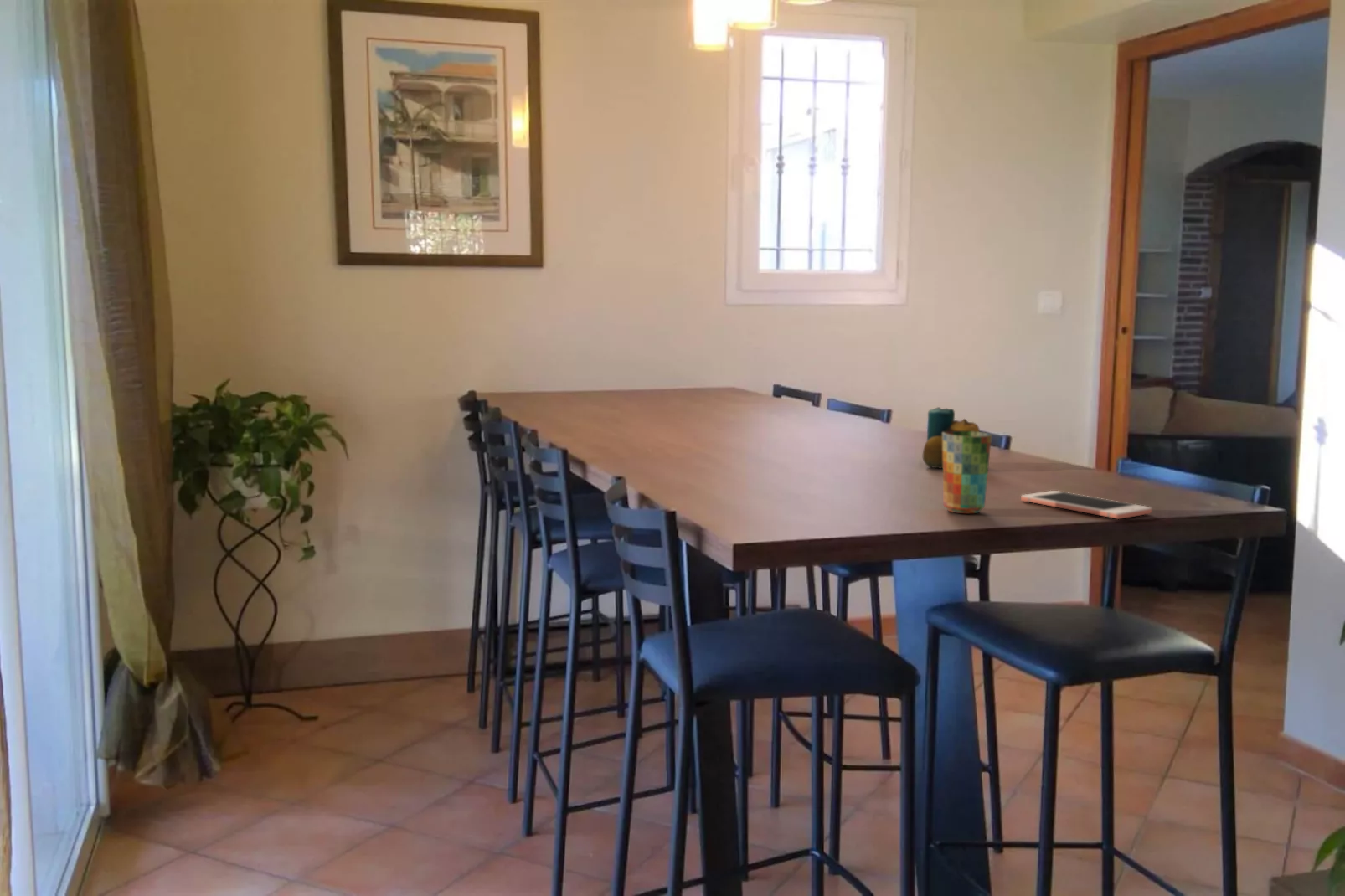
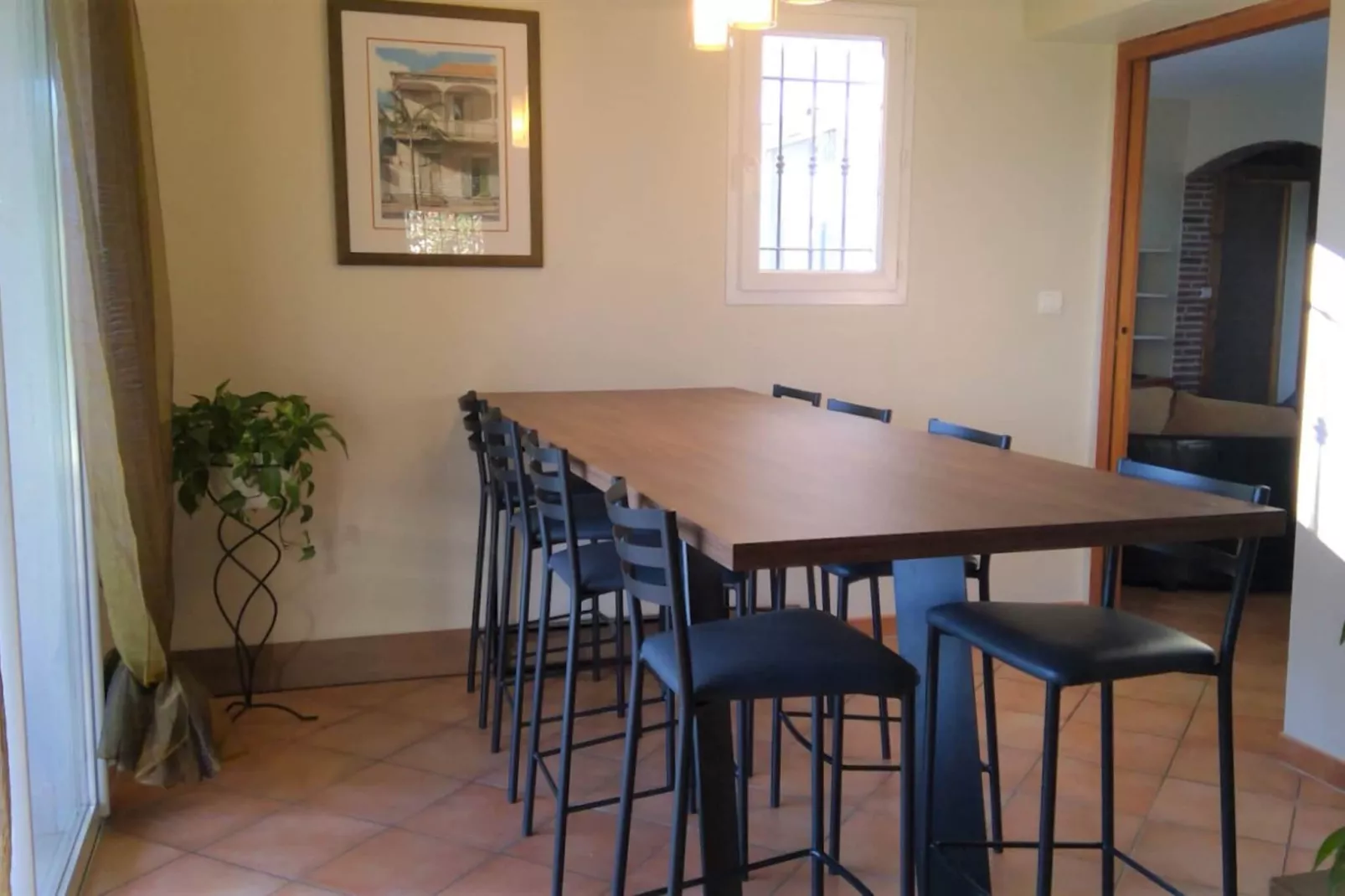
- cell phone (1084, 503)
- candle (951, 430)
- cup (965, 471)
